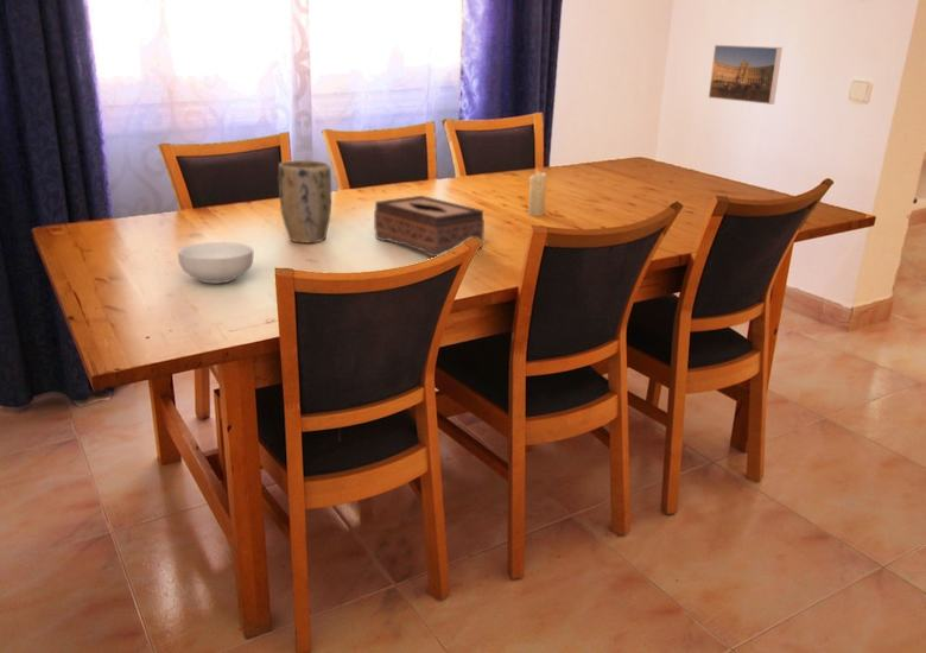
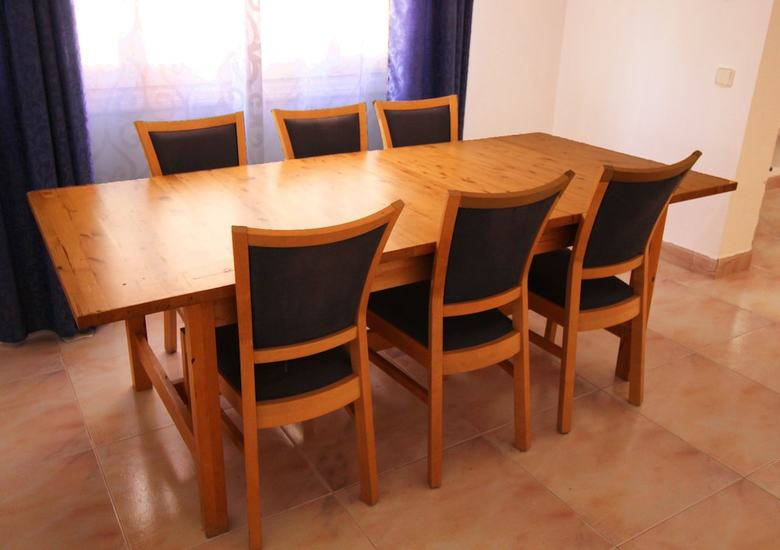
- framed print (743, 74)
- tissue box (427, 224)
- cereal bowl (216, 264)
- plant pot (305, 202)
- candle (537, 189)
